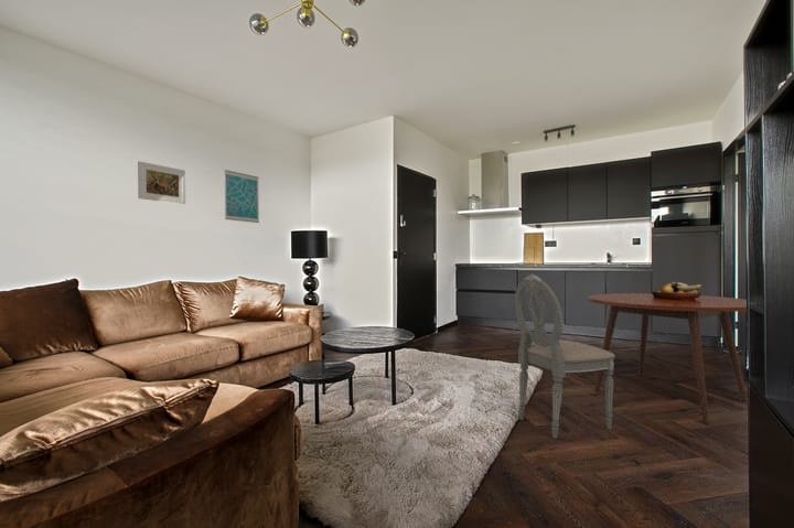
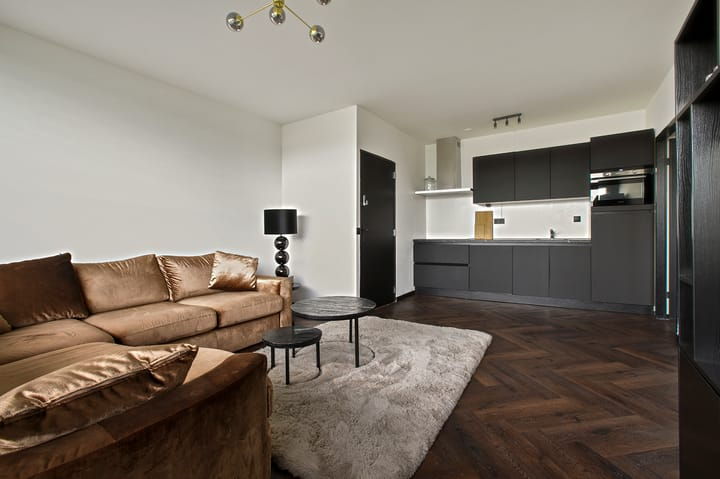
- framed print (162, 183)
- dining chair (559, 347)
- wall art (242, 197)
- dining table (645, 347)
- fruit bowl (675, 289)
